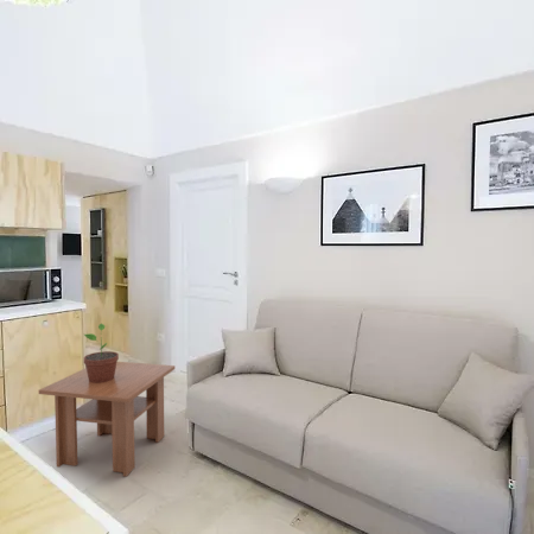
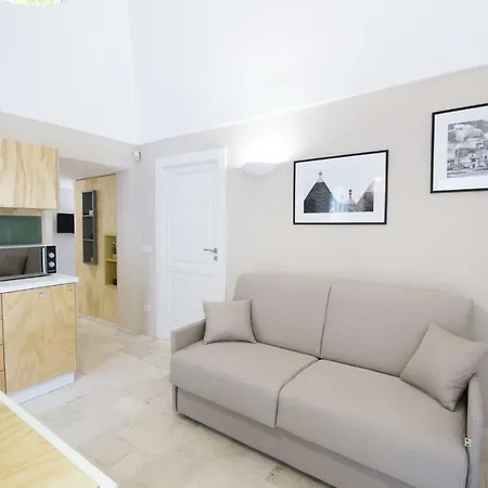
- potted plant (101, 351)
- coffee table (113, 413)
